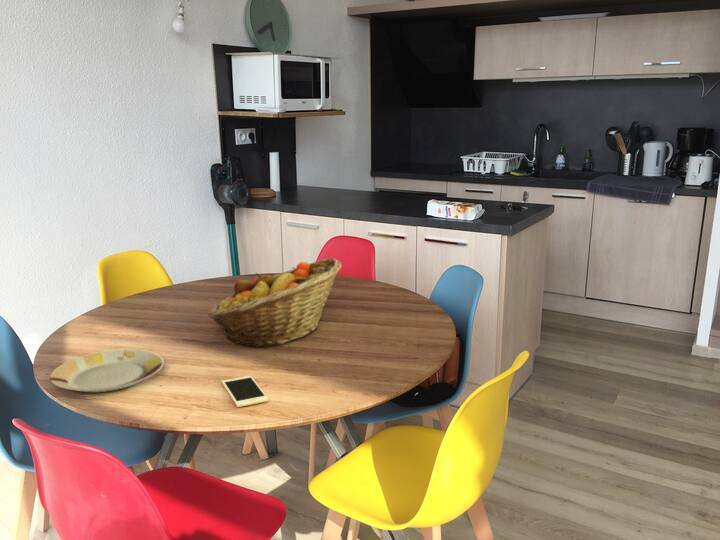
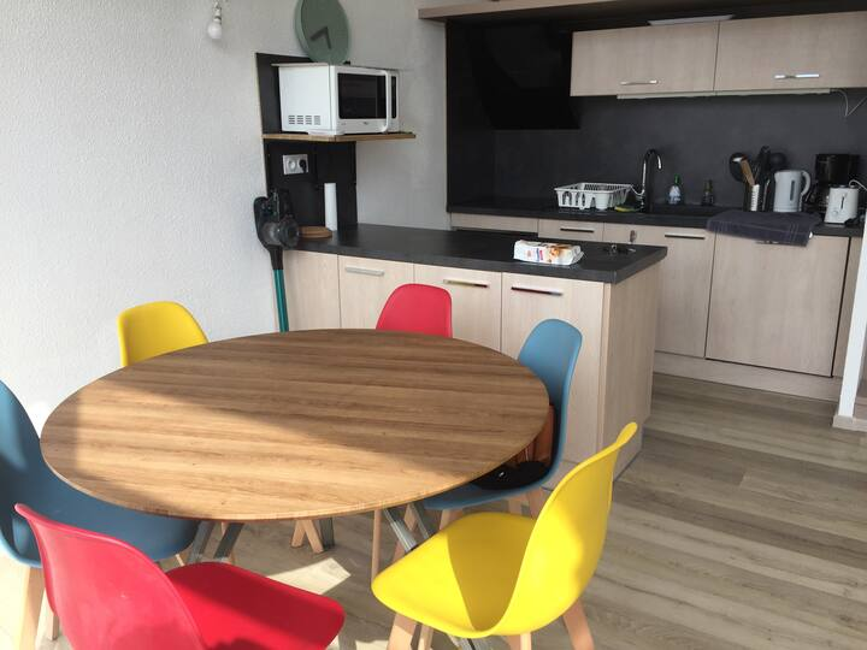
- plate (108, 371)
- cell phone (244, 390)
- fruit basket (278, 297)
